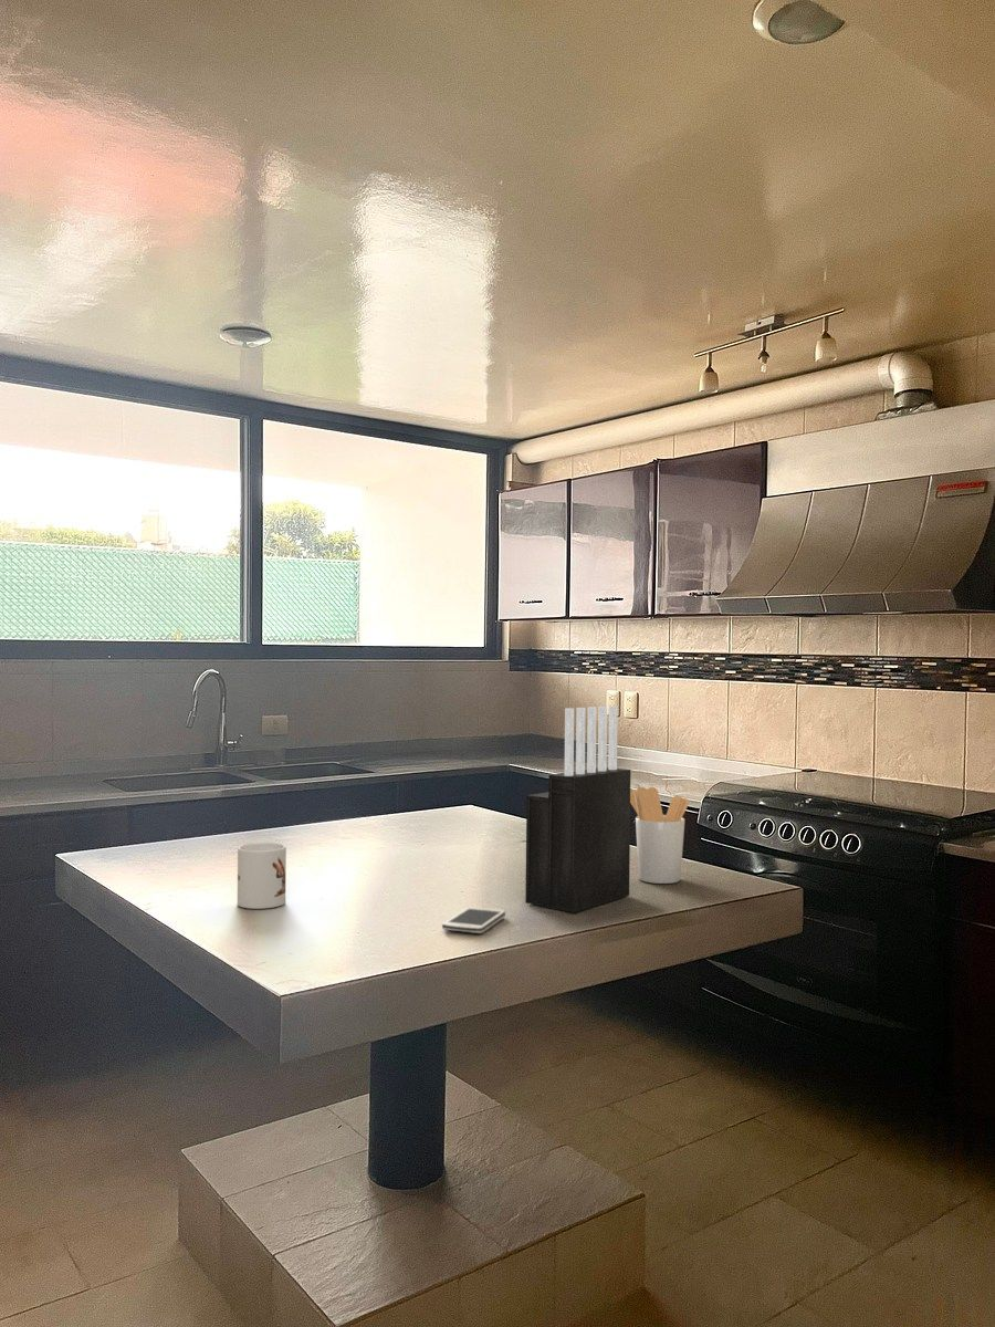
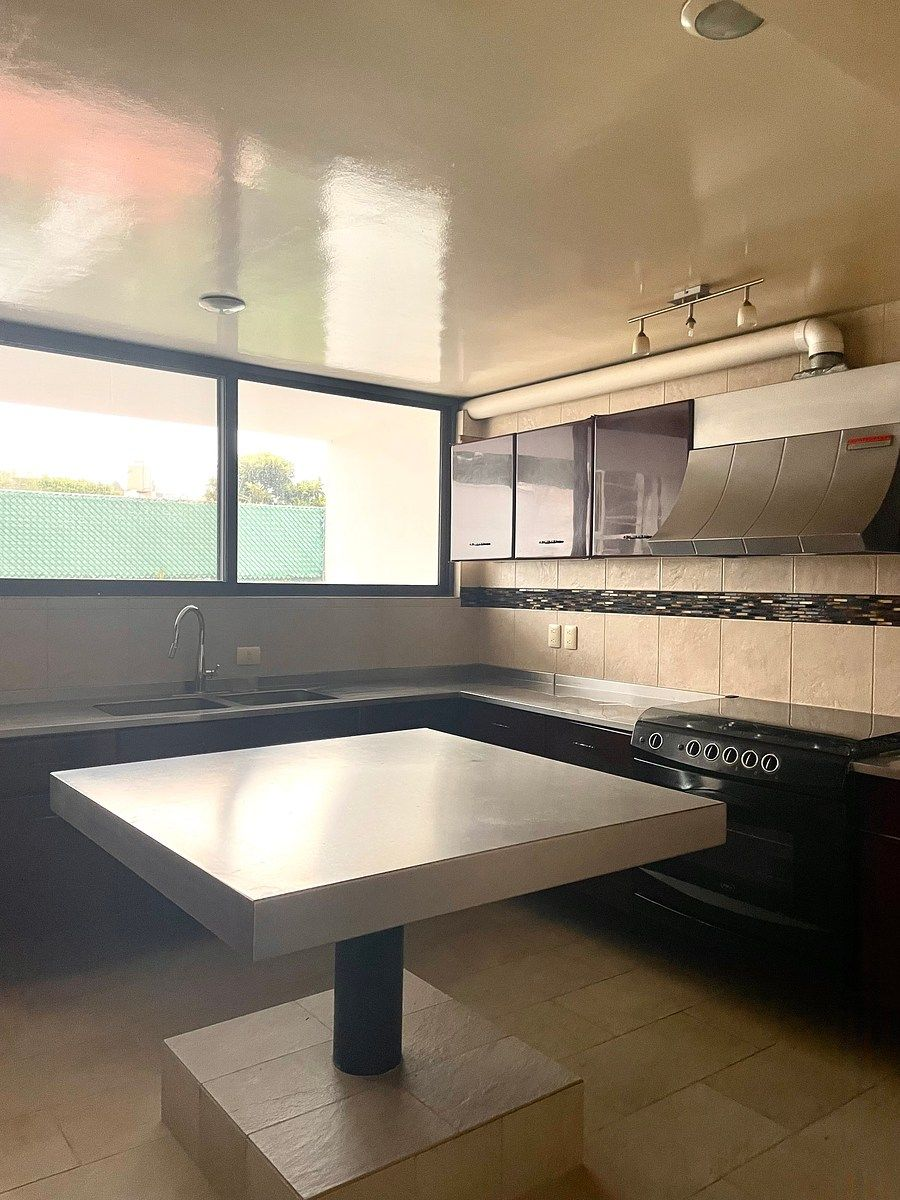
- mug (264, 873)
- smartphone (474, 920)
- utensil holder (652, 832)
- knife block (574, 802)
